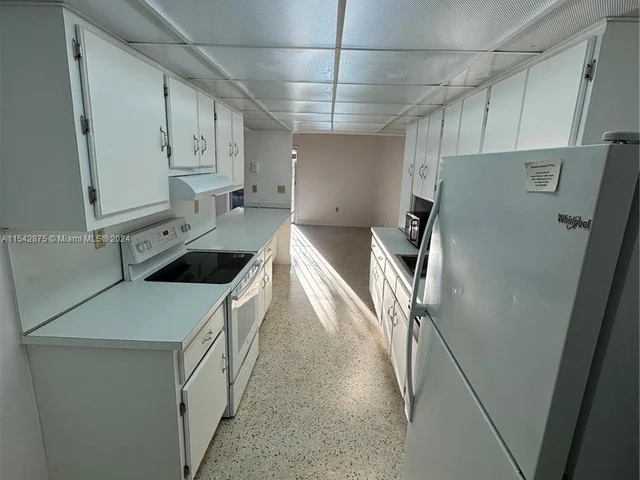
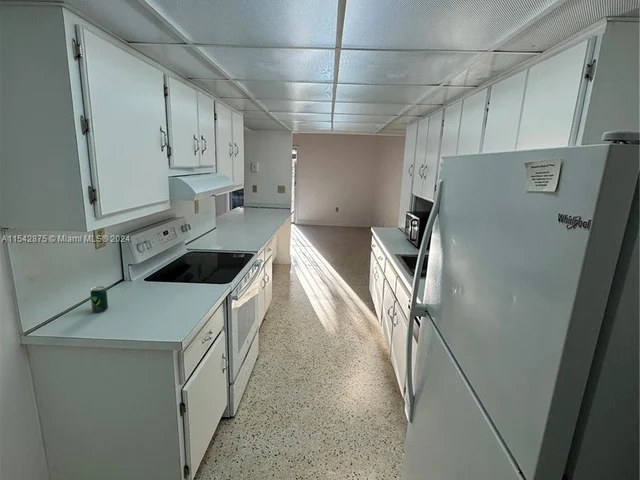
+ beverage can (99, 299)
